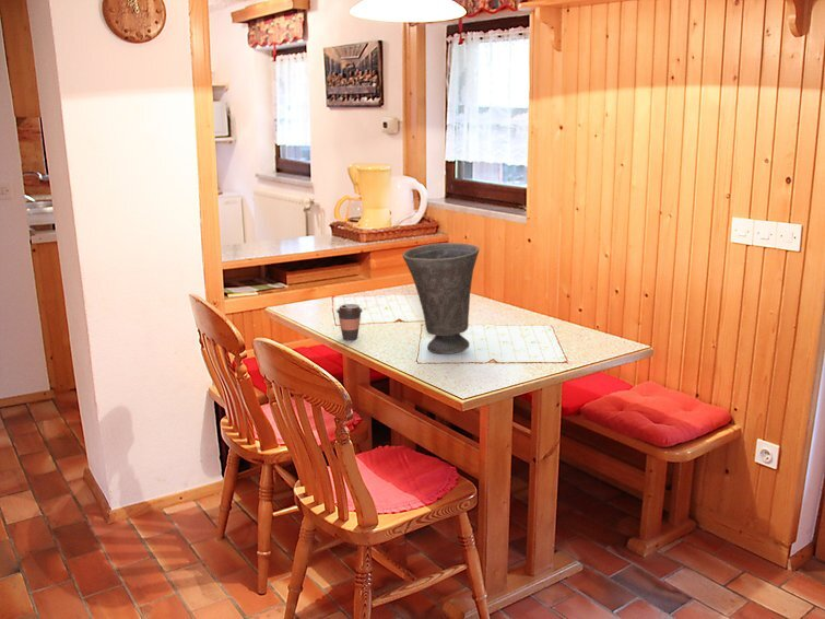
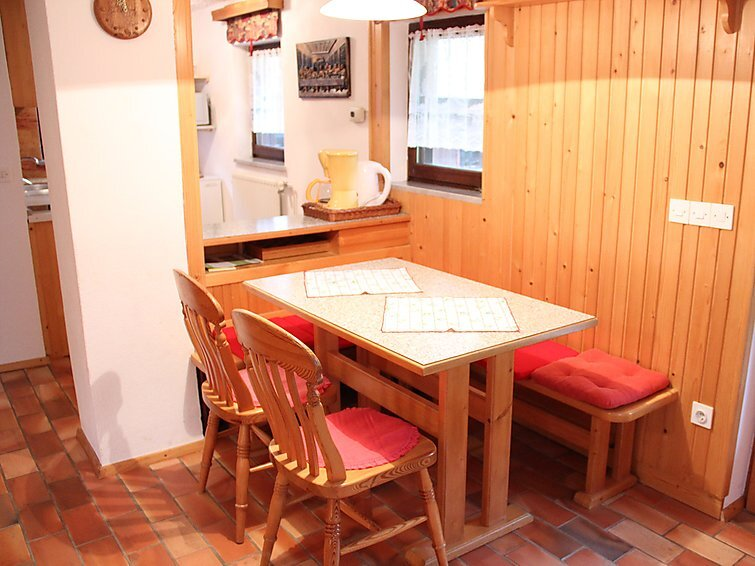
- vase (440, 300)
- coffee cup (350, 322)
